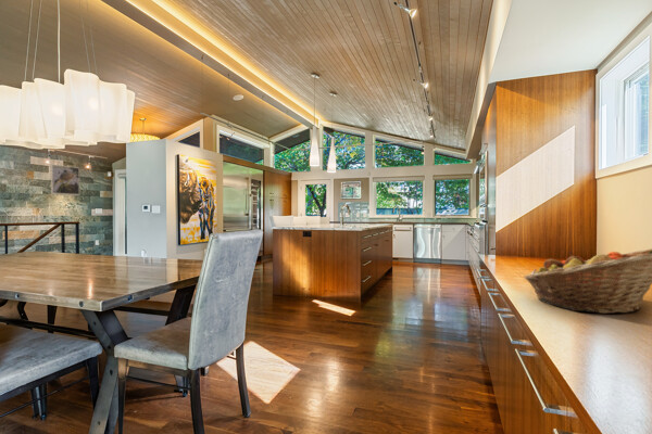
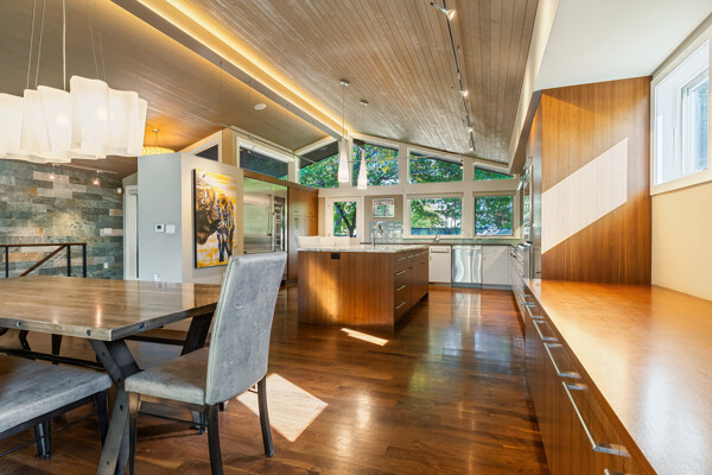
- fruit basket (592, 275)
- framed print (65, 180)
